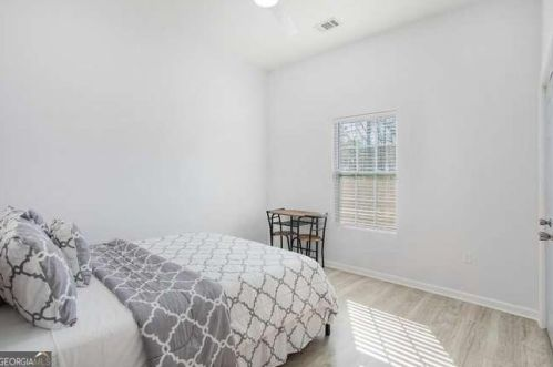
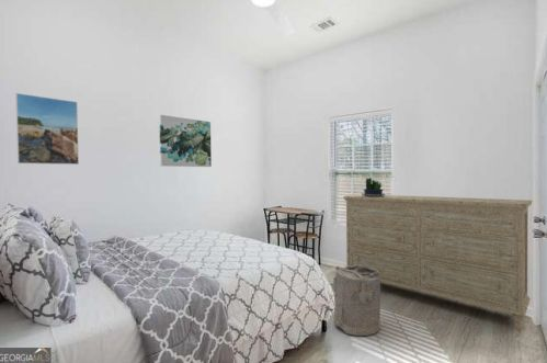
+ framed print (48, 131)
+ dresser (425, 247)
+ wall art (186, 143)
+ potted plant (373, 186)
+ laundry hamper (356, 296)
